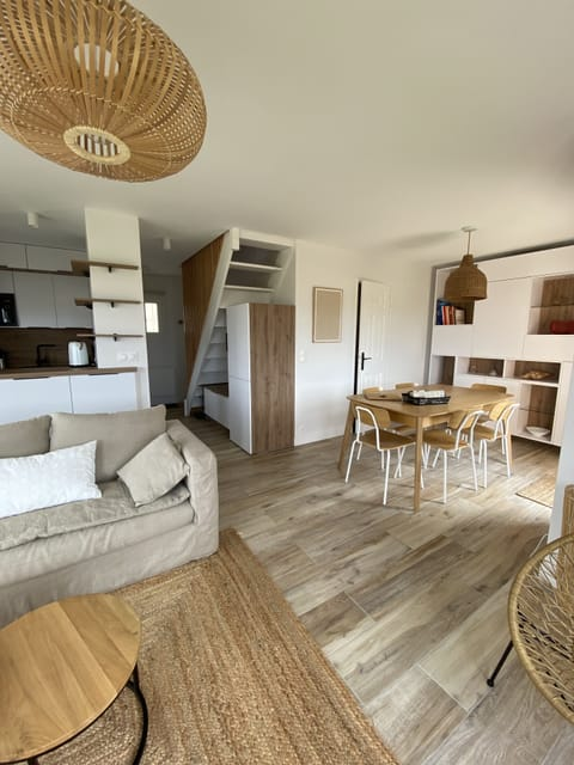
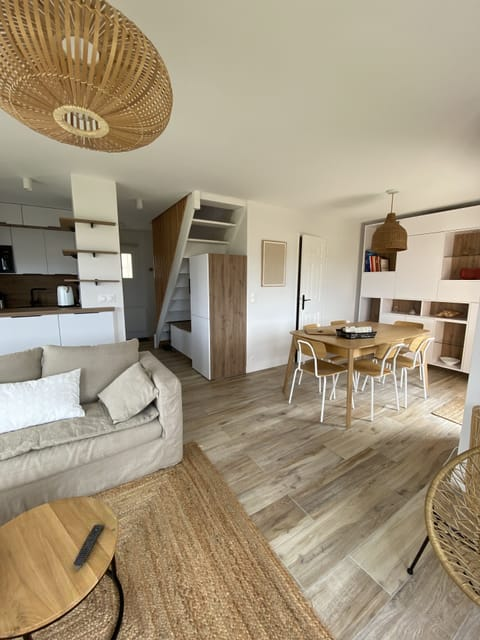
+ remote control (89, 544)
